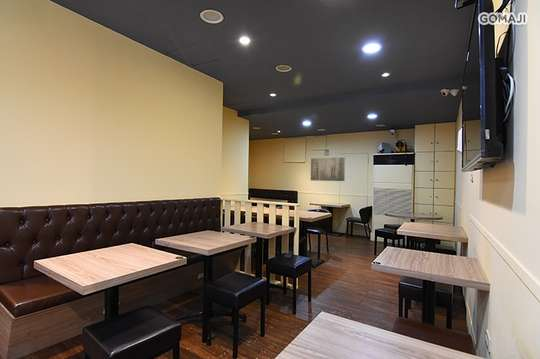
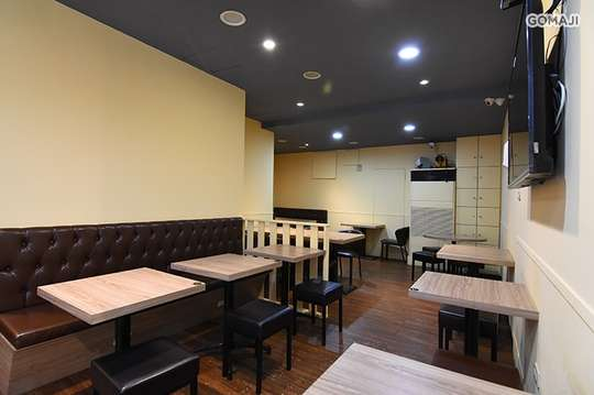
- wall art (327, 169)
